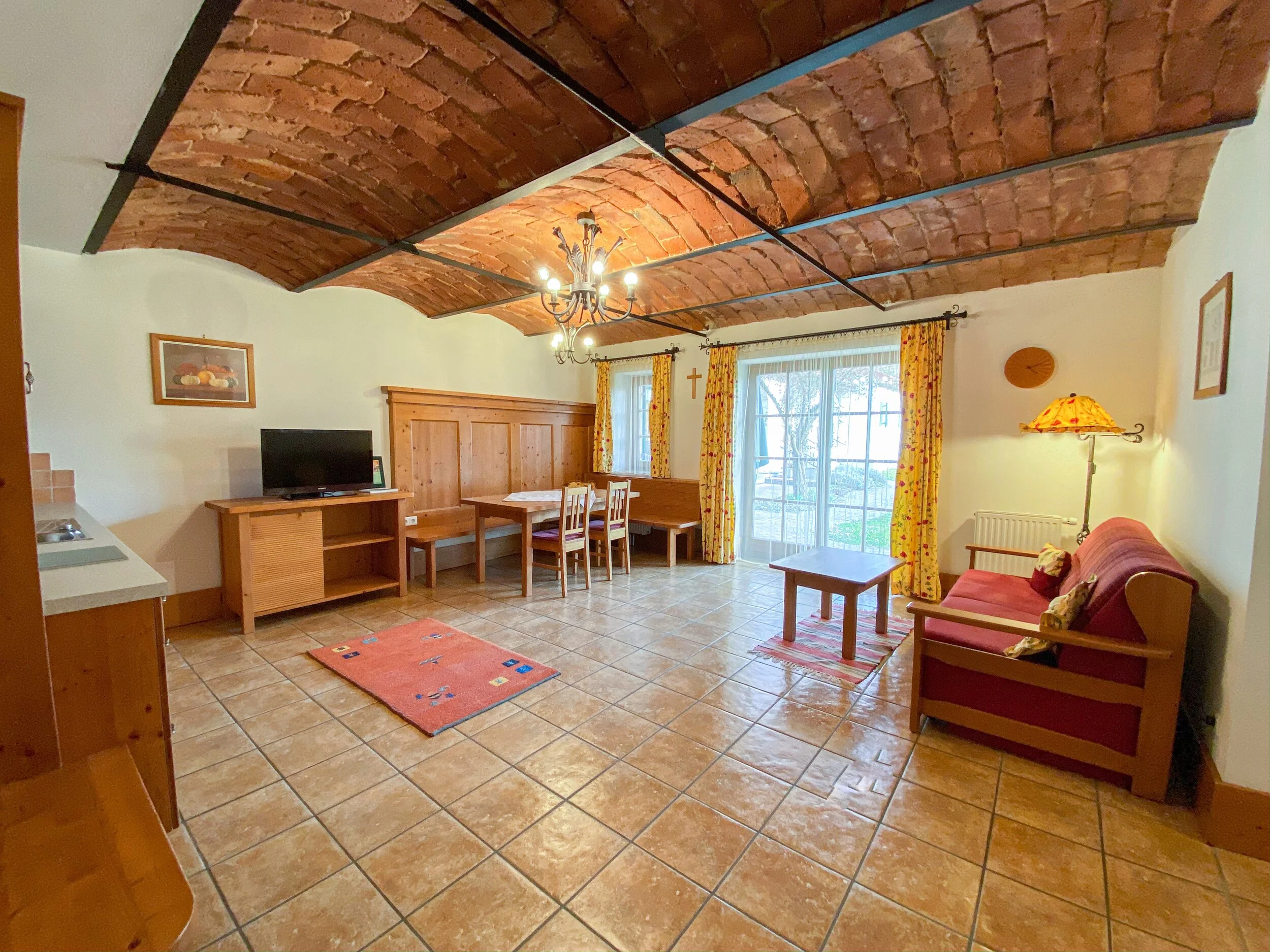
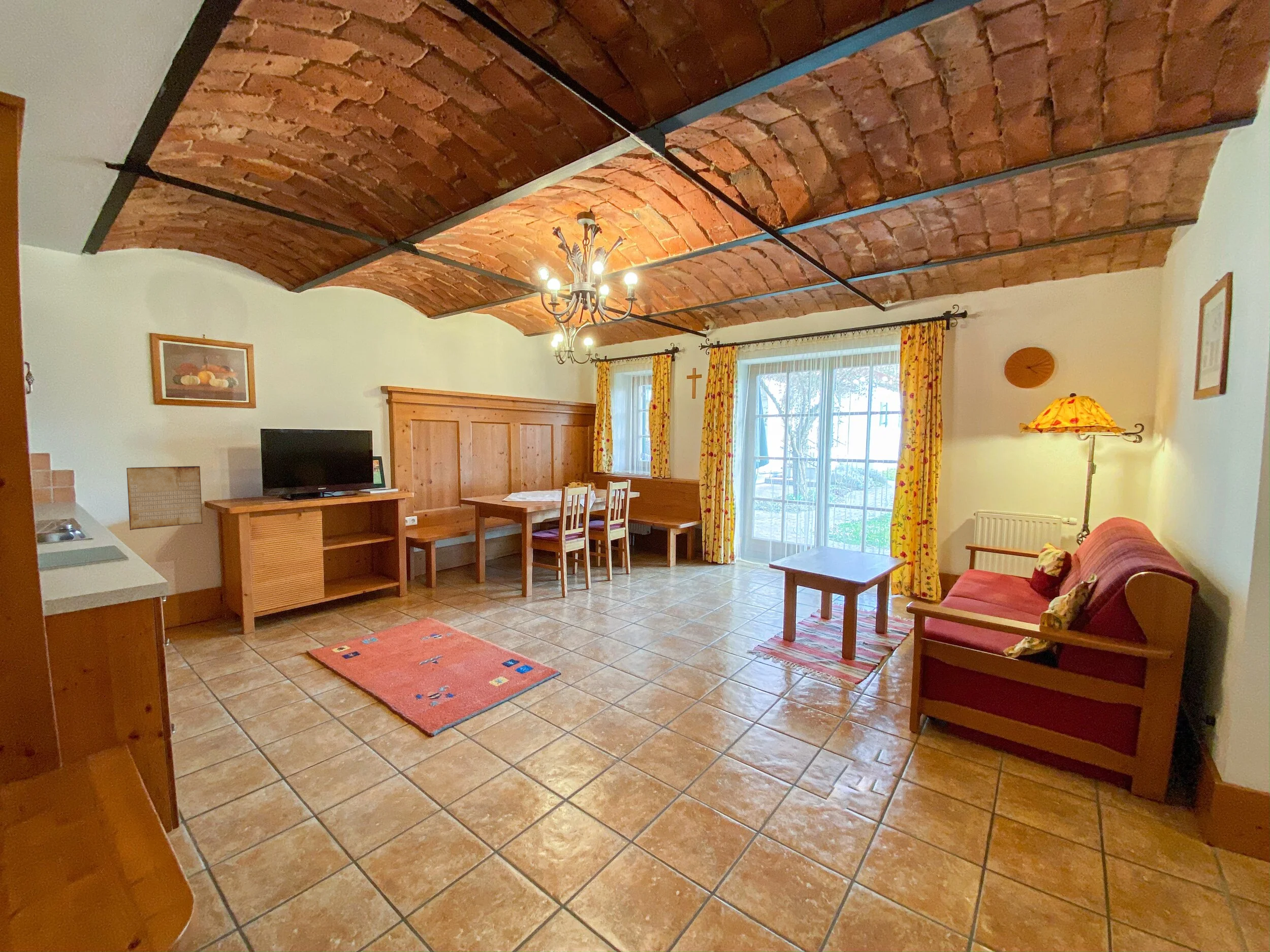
+ periodic table (166, 497)
